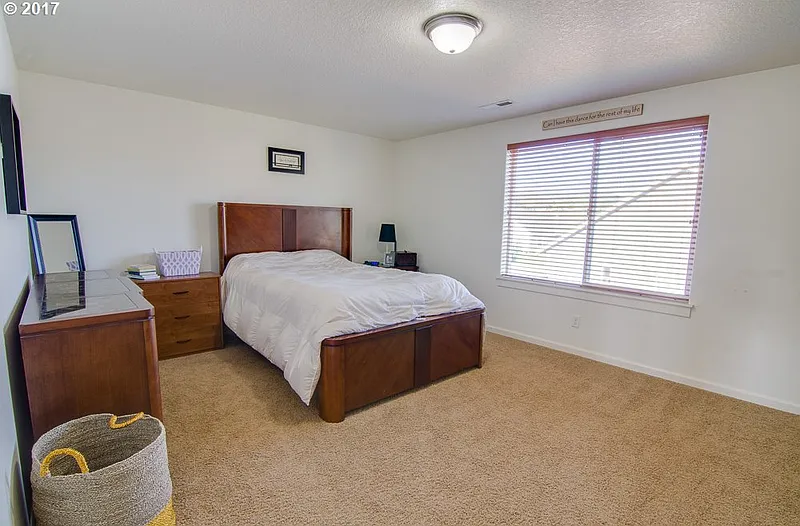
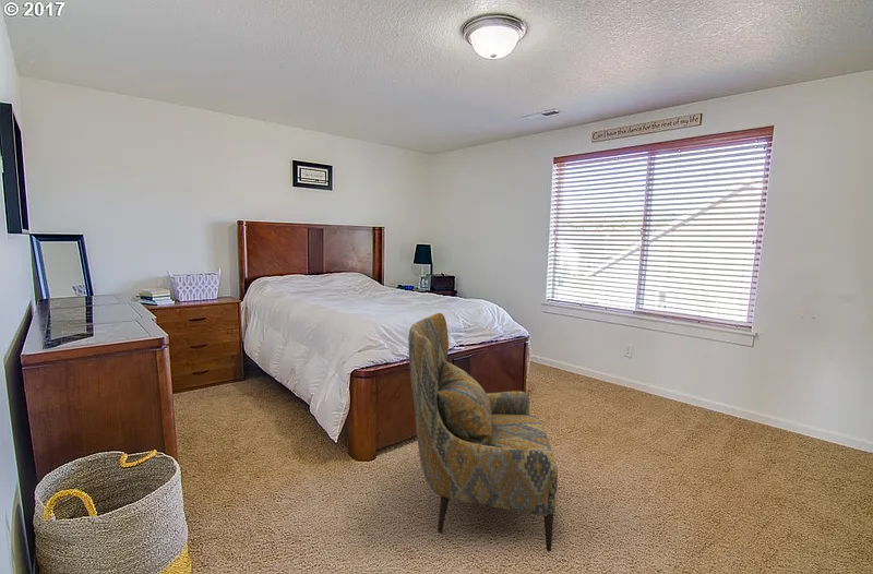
+ armchair (478, 416)
